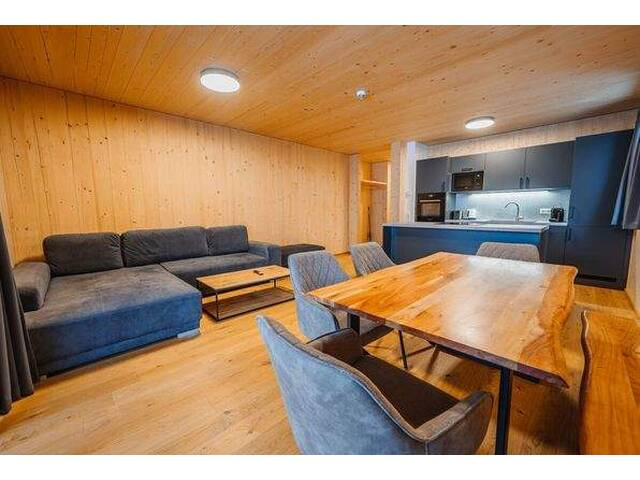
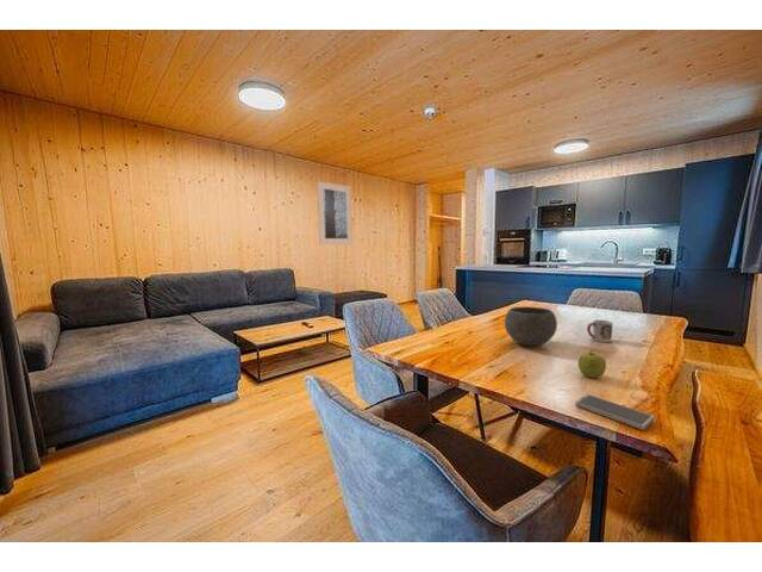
+ fruit (592, 363)
+ cup (599, 330)
+ bowl (530, 327)
+ smartphone (612, 410)
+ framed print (335, 214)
